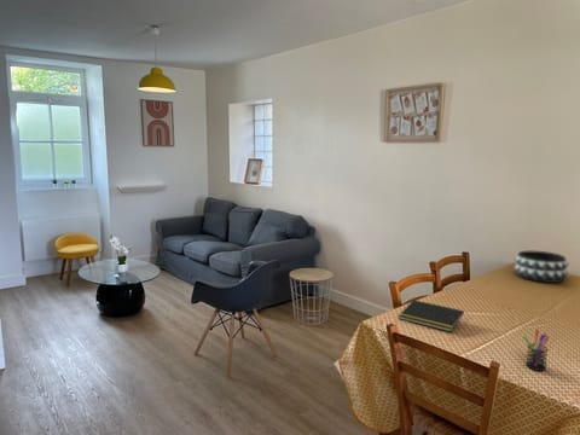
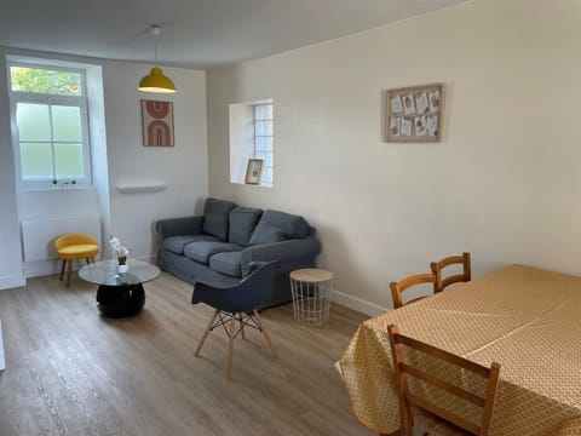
- notepad (430, 314)
- decorative bowl (540, 266)
- pen holder (534, 348)
